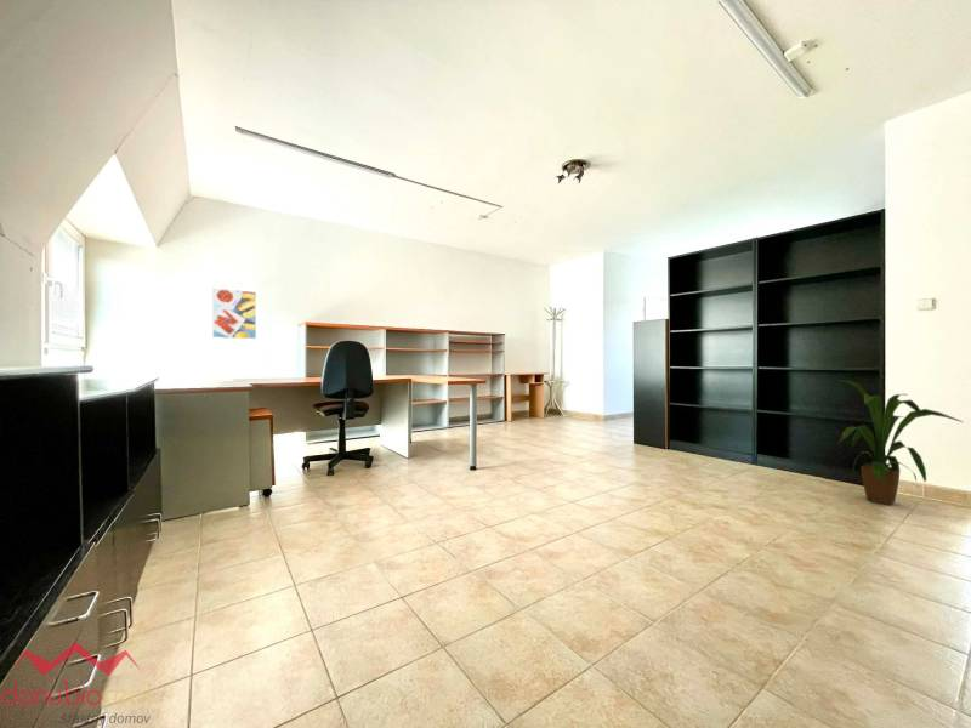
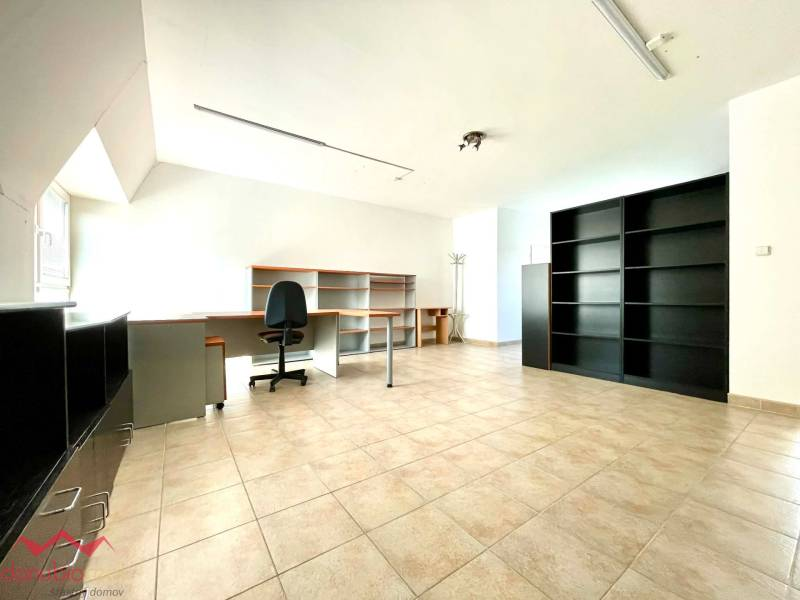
- house plant (895, 442)
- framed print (234, 313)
